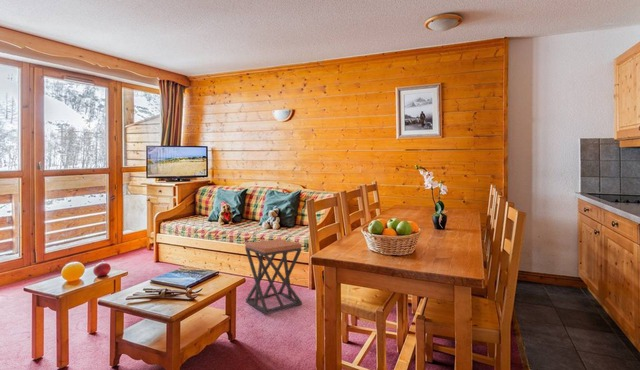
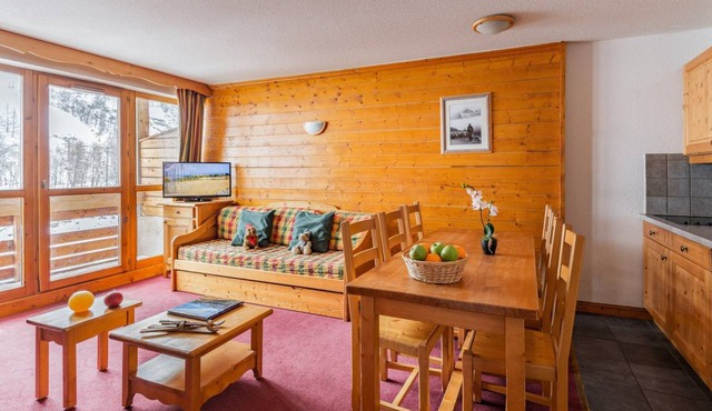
- stool (274, 273)
